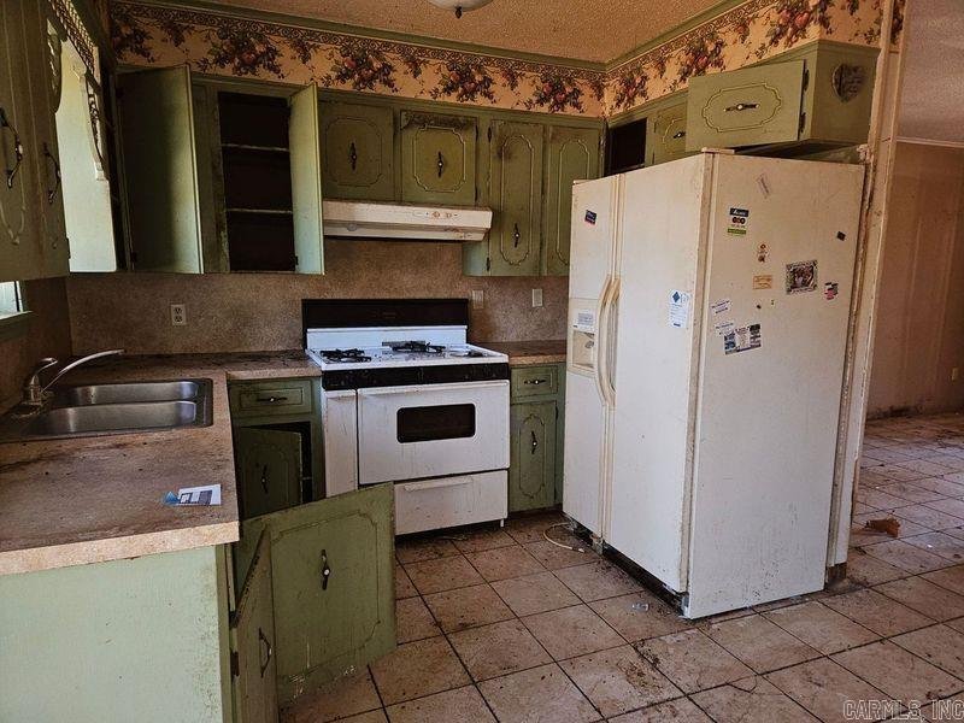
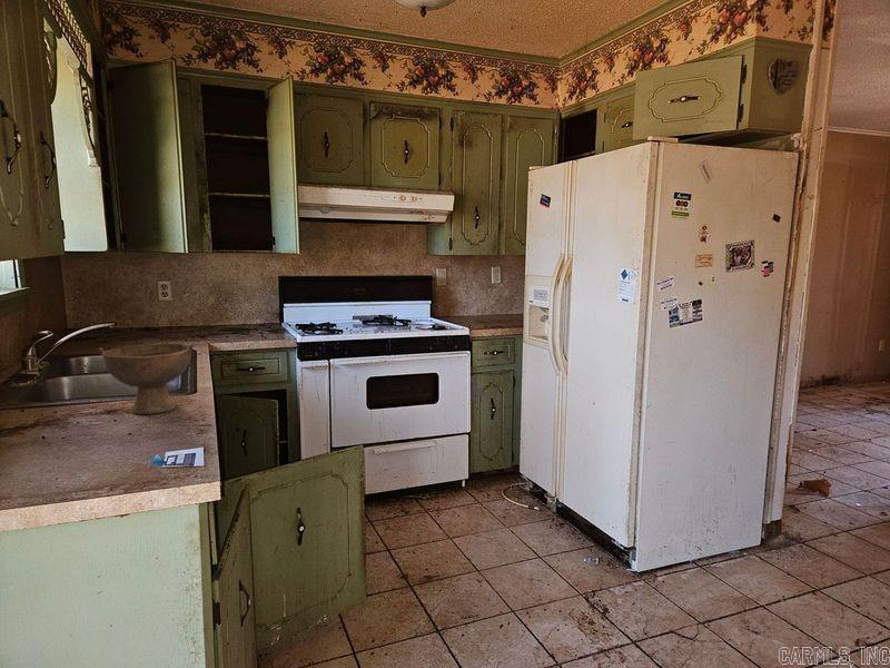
+ bowl (150, 376)
